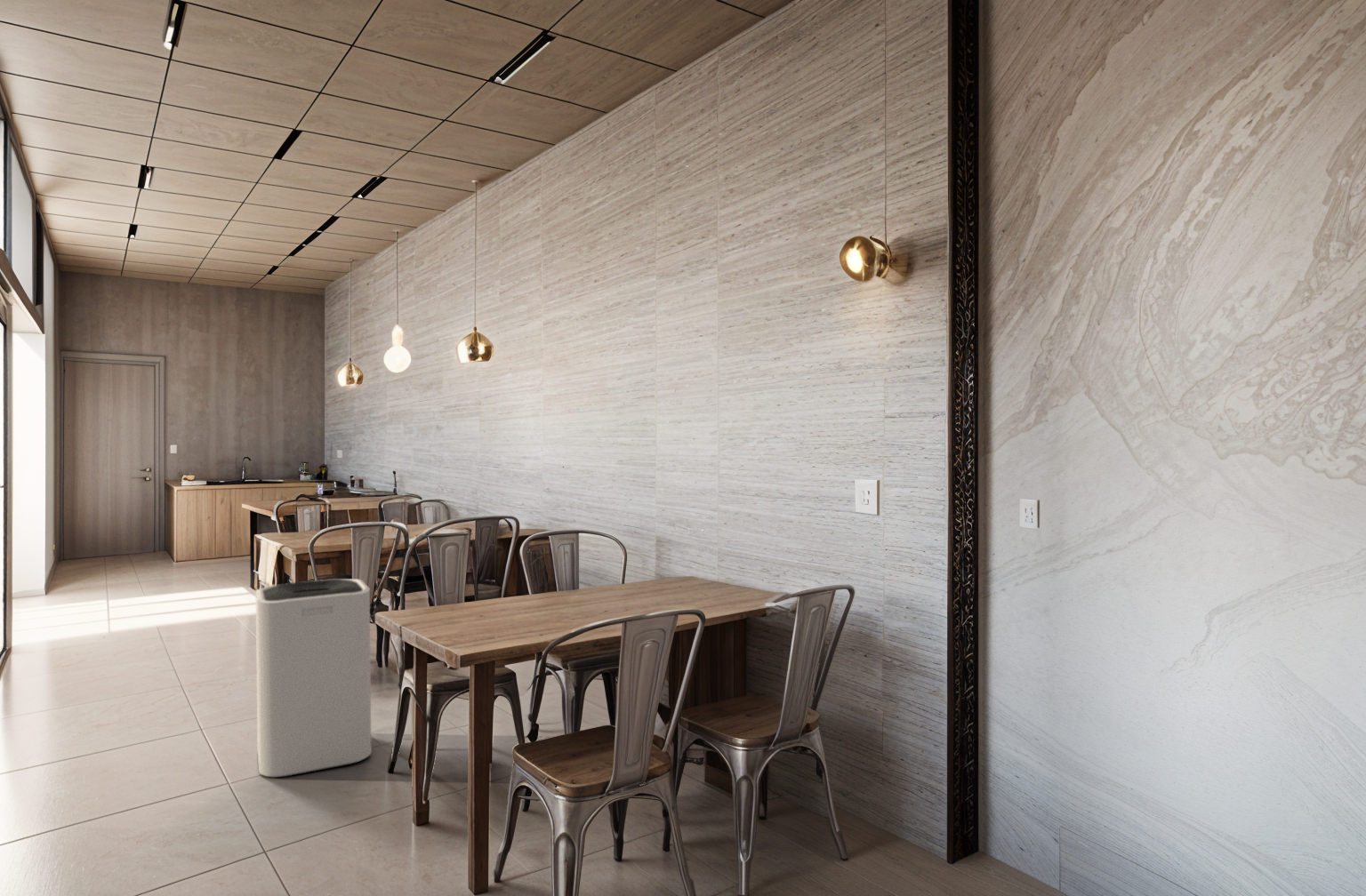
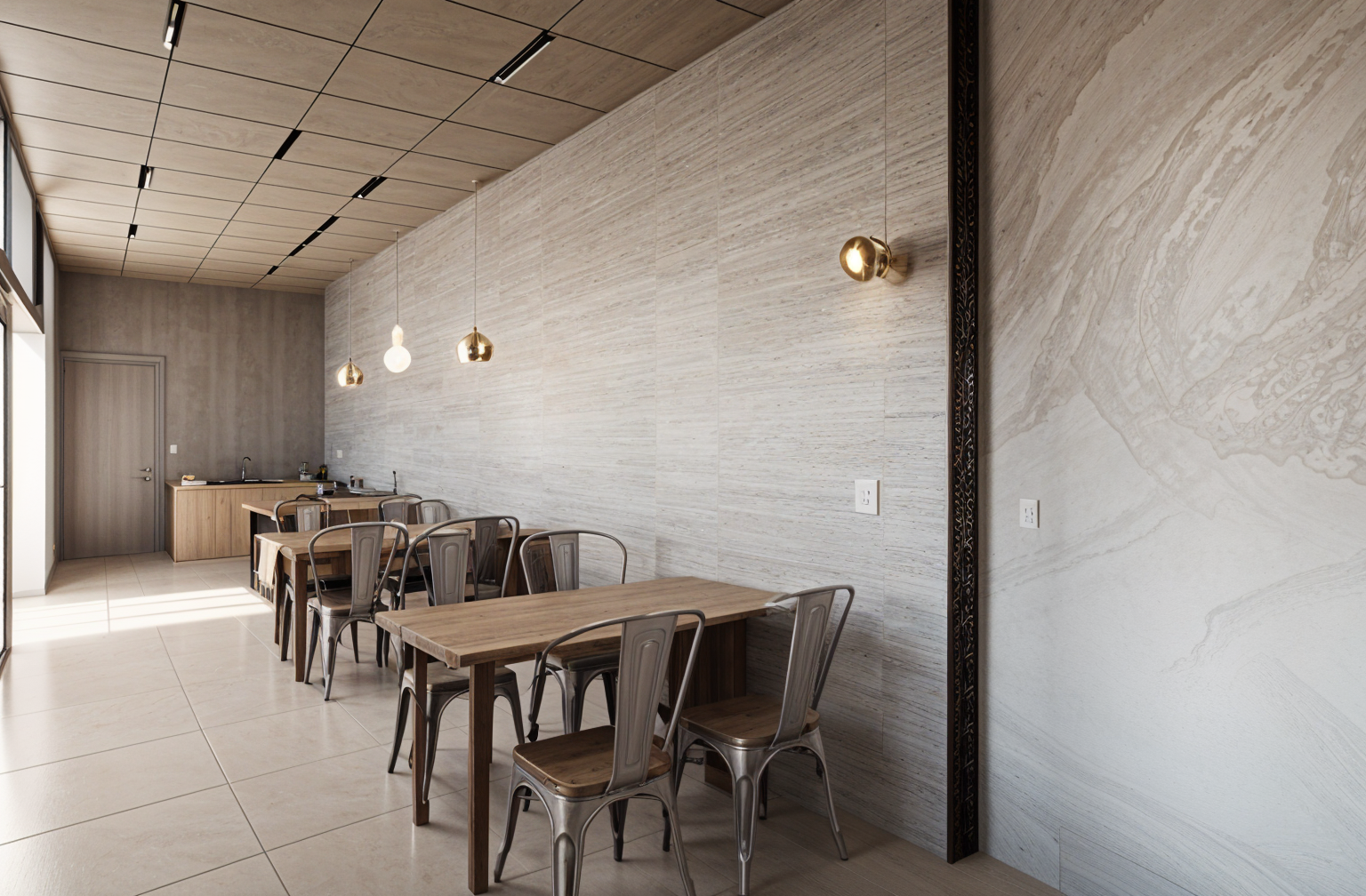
- trash can (313, 669)
